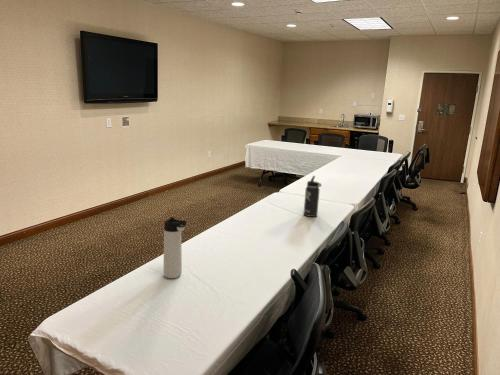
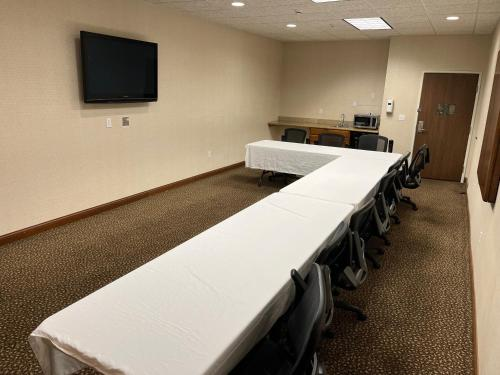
- thermos bottle (175, 248)
- thermos bottle (313, 195)
